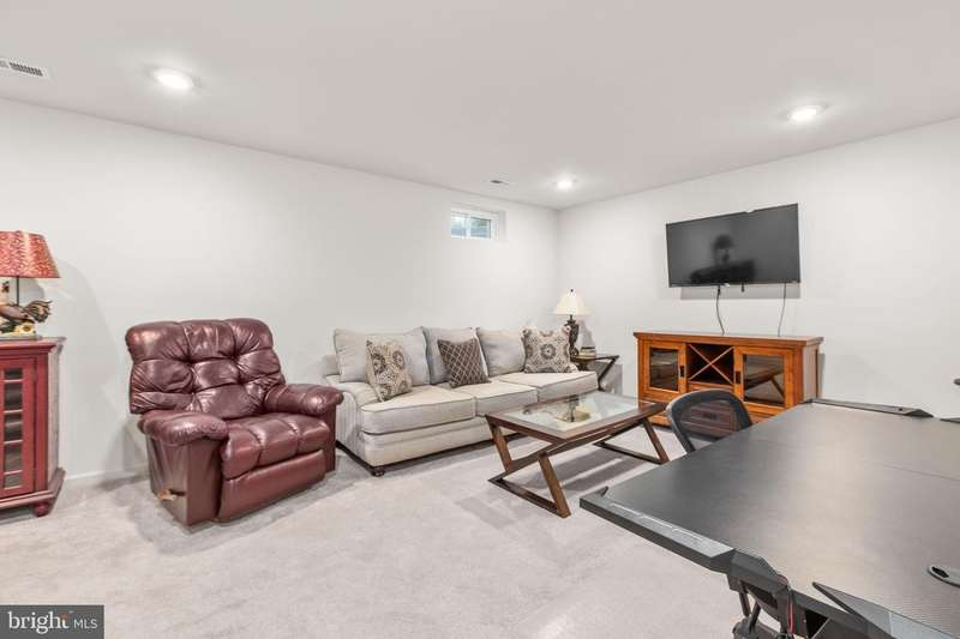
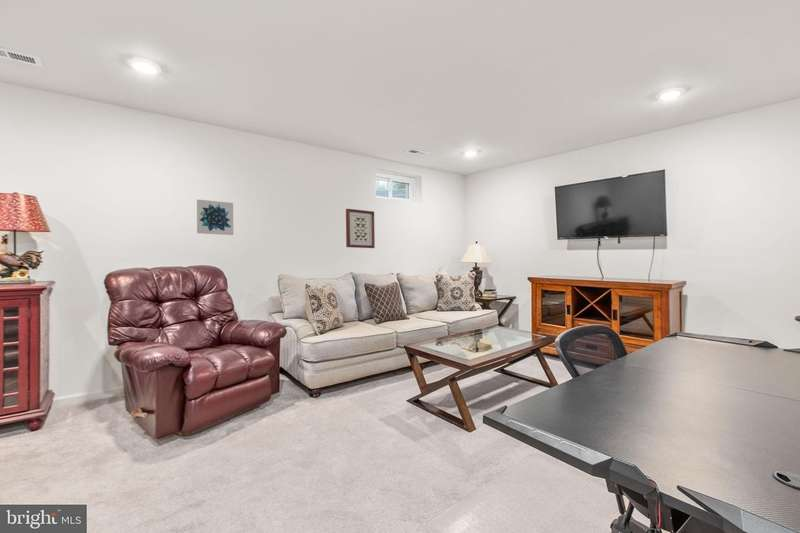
+ wall art (360, 228)
+ wall art (215, 217)
